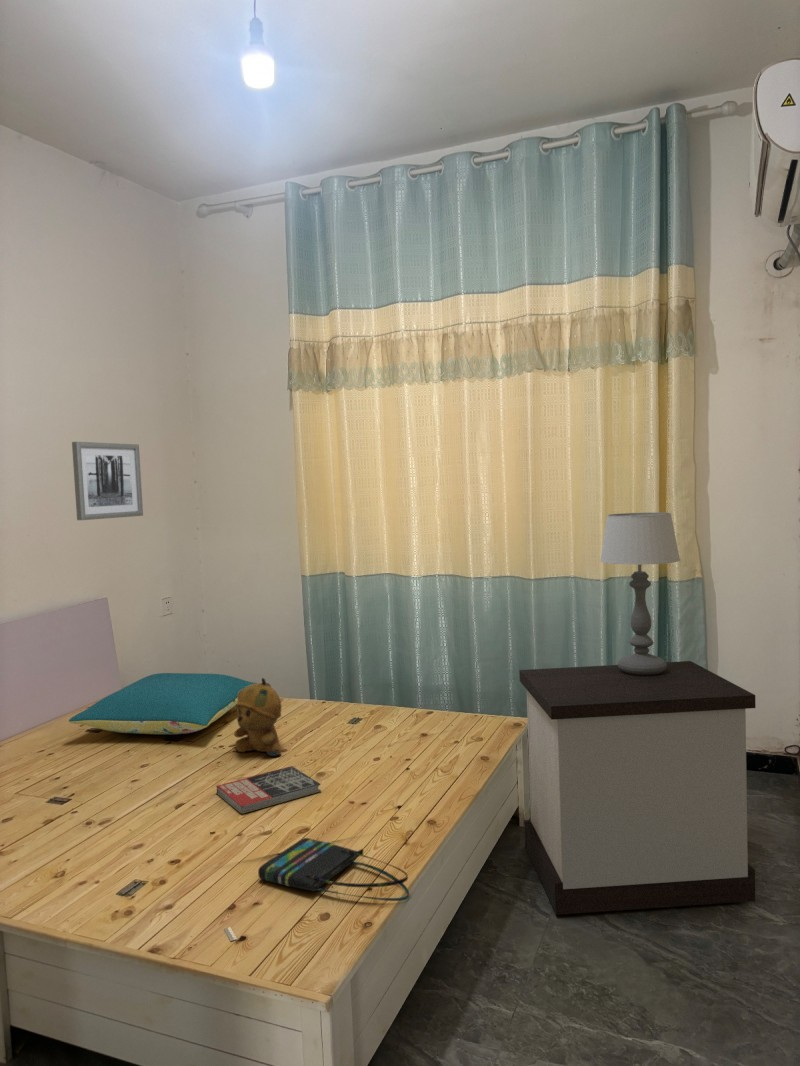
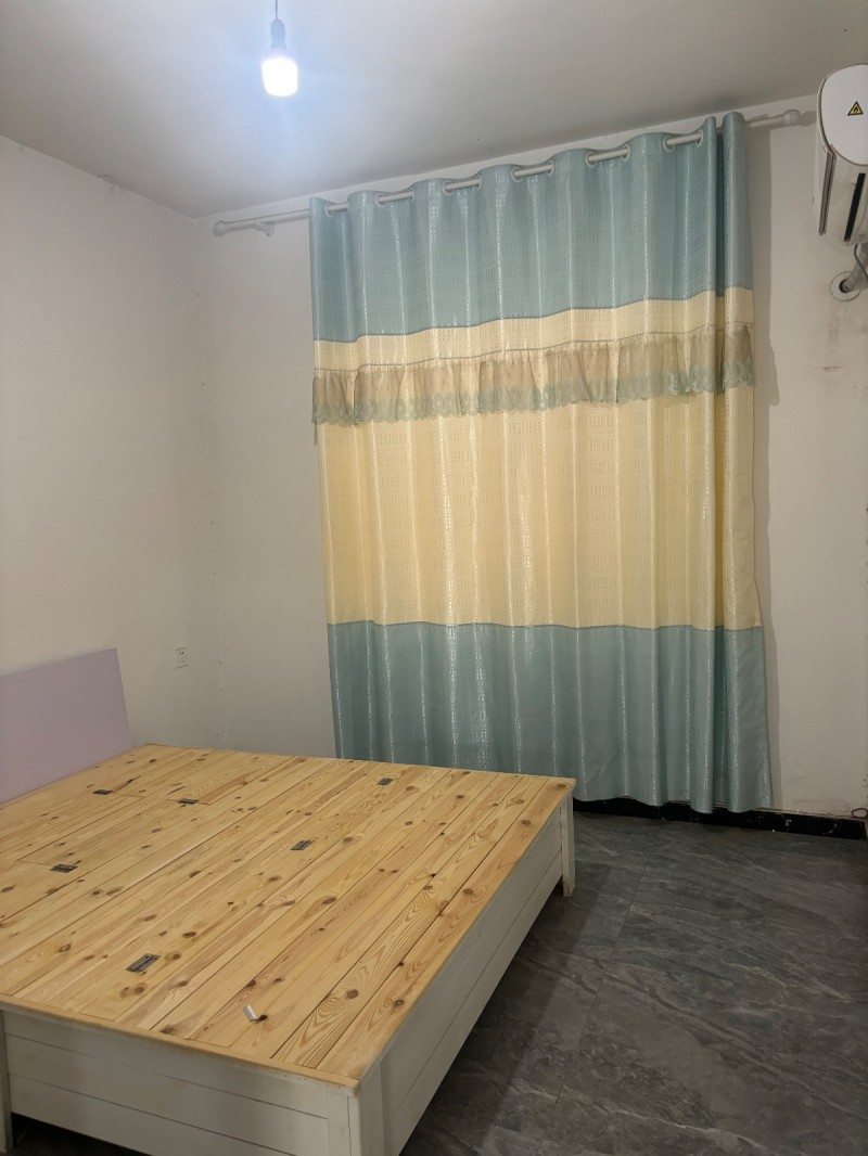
- stuffed bear (259, 714)
- nightstand (629, 777)
- pillow (171, 701)
- book (268, 788)
- tote bag (342, 869)
- wall art (109, 480)
- table lamp (640, 592)
